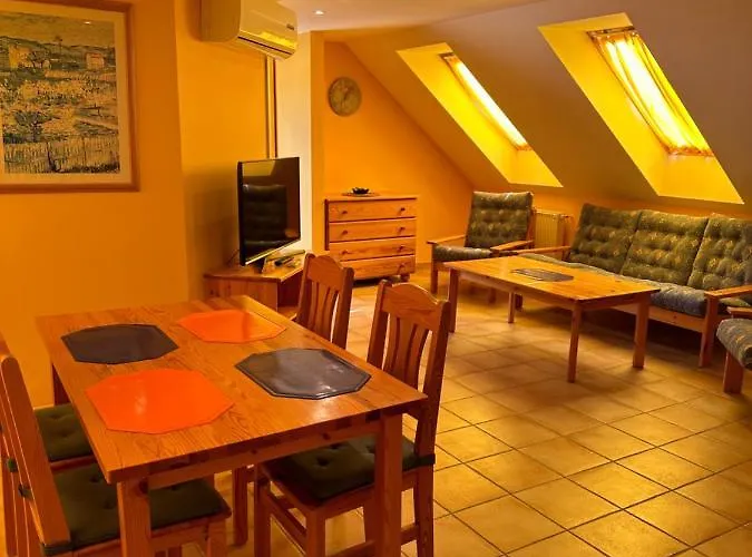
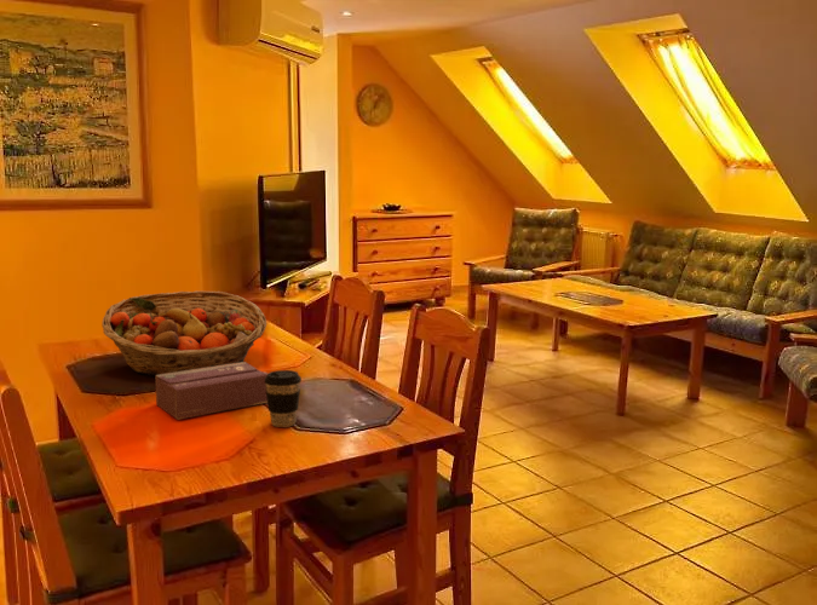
+ coffee cup (283, 398)
+ tissue box (213, 388)
+ fruit basket (186, 332)
